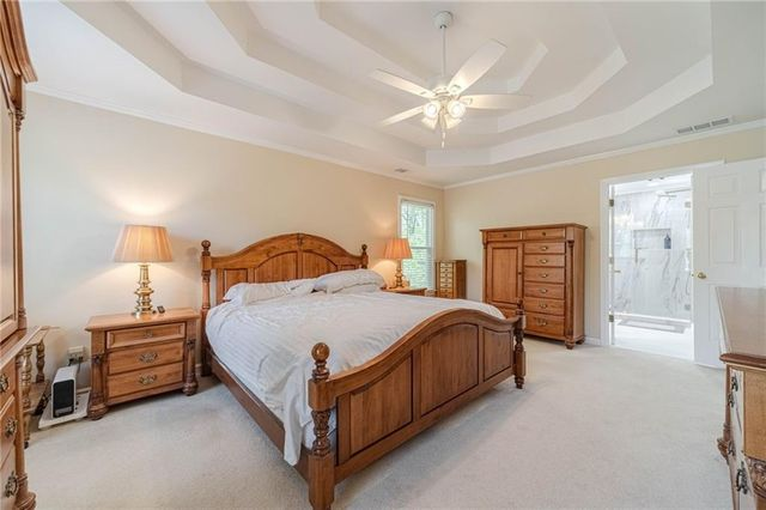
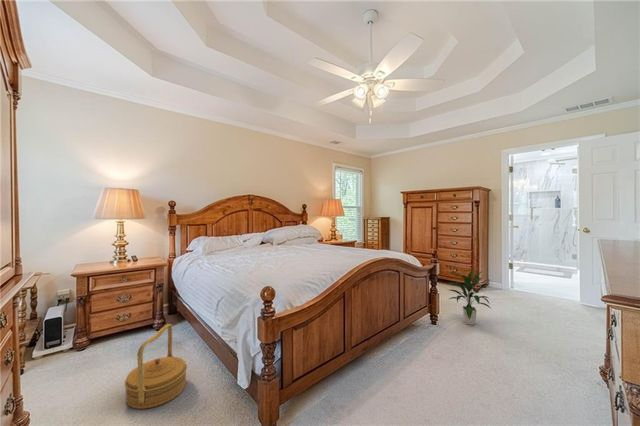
+ woven basket (157, 362)
+ indoor plant (468, 295)
